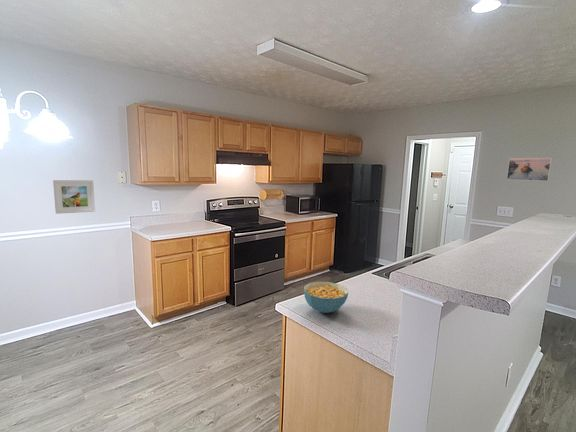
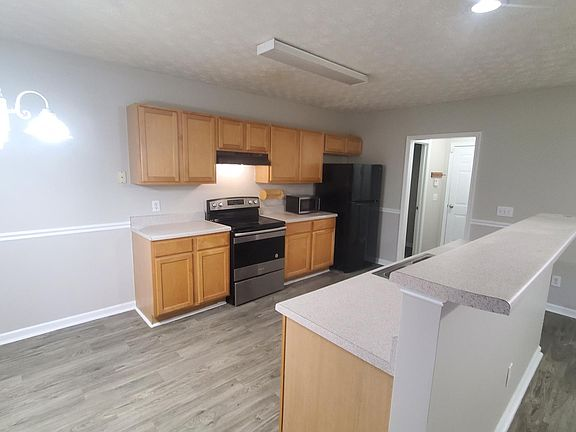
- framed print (528, 169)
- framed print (74, 196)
- cereal bowl (325, 299)
